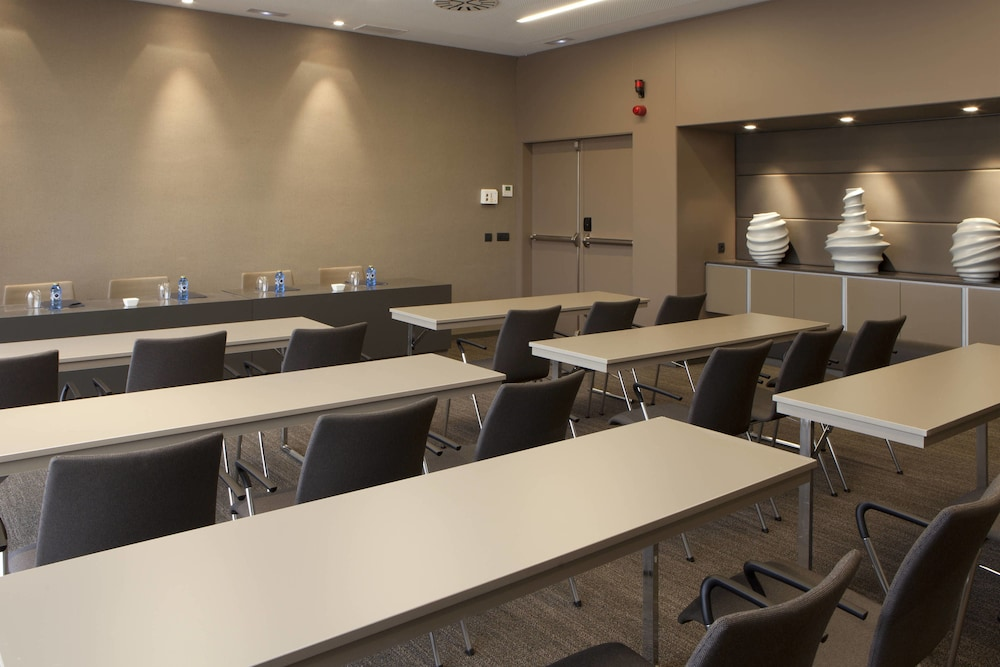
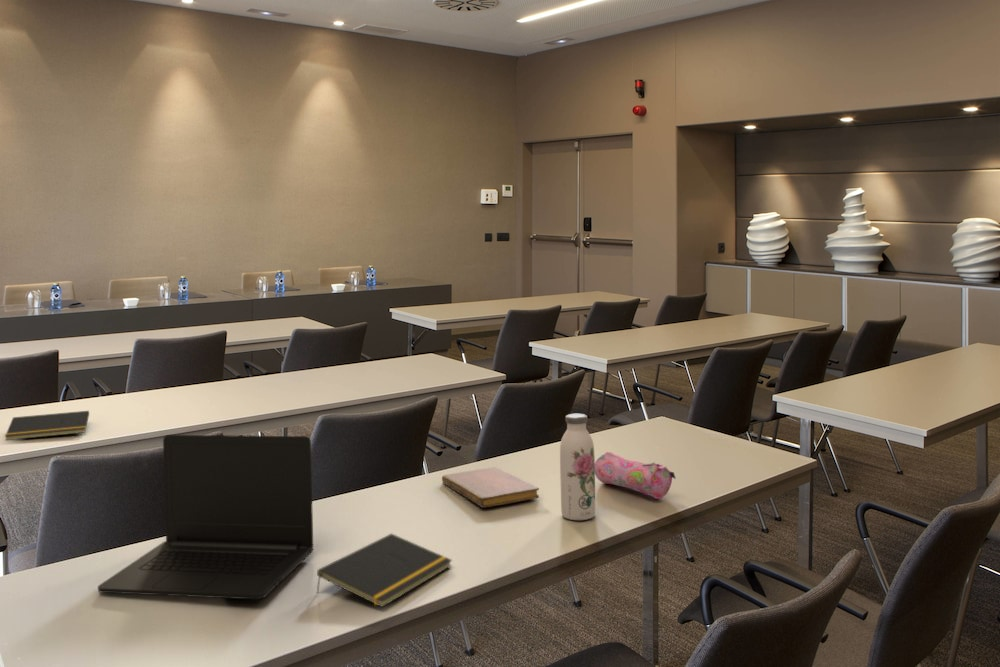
+ notepad (48, 424)
+ notebook (489, 486)
+ laptop (209, 511)
+ water bottle (577, 465)
+ pencil case (633, 473)
+ notepad (386, 567)
